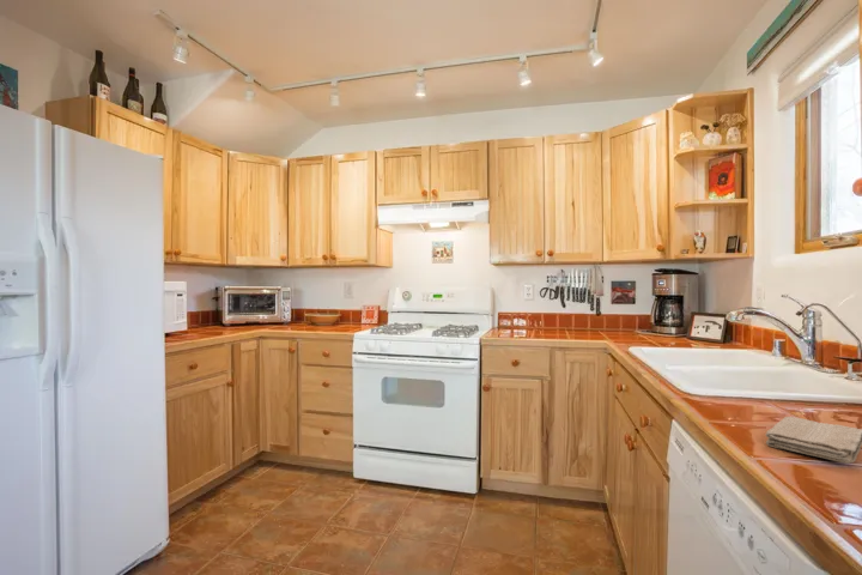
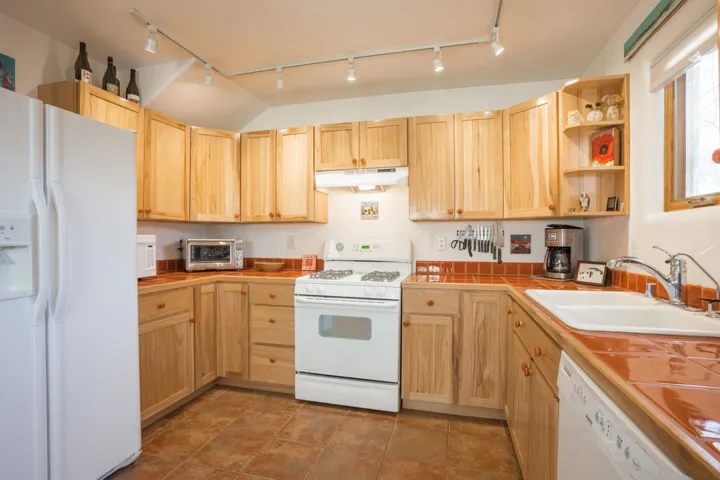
- washcloth (814, 435)
